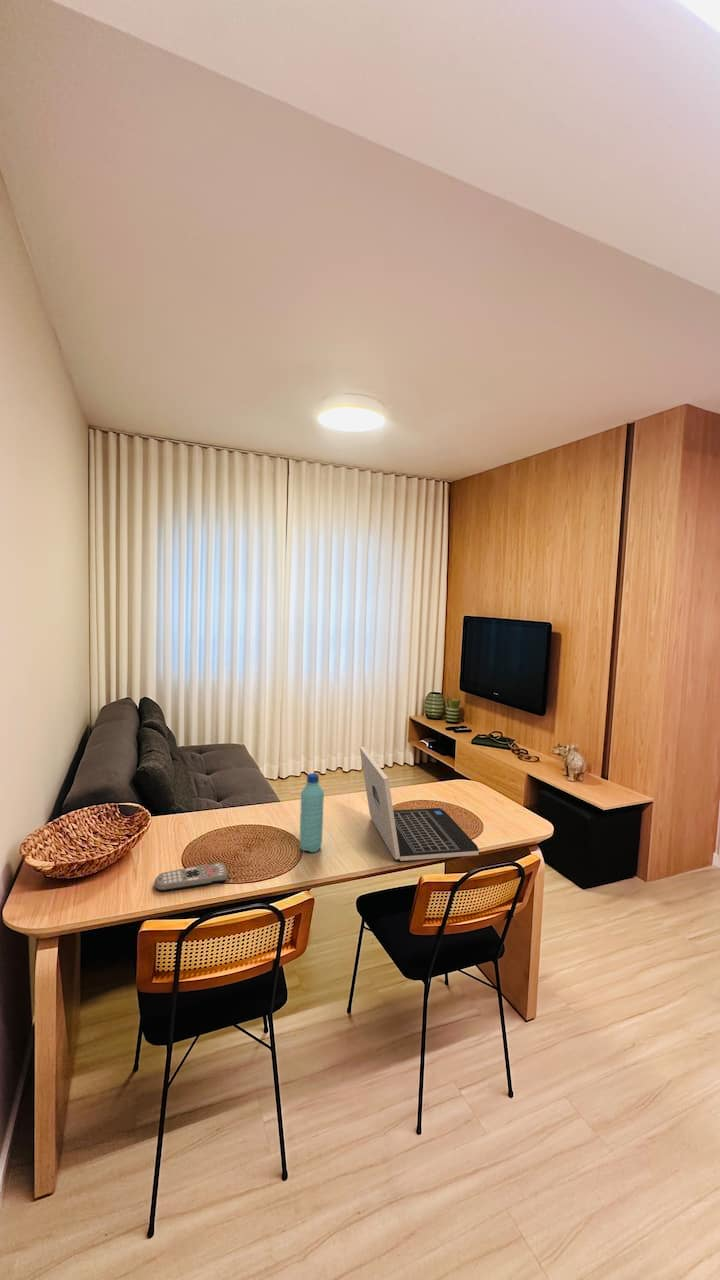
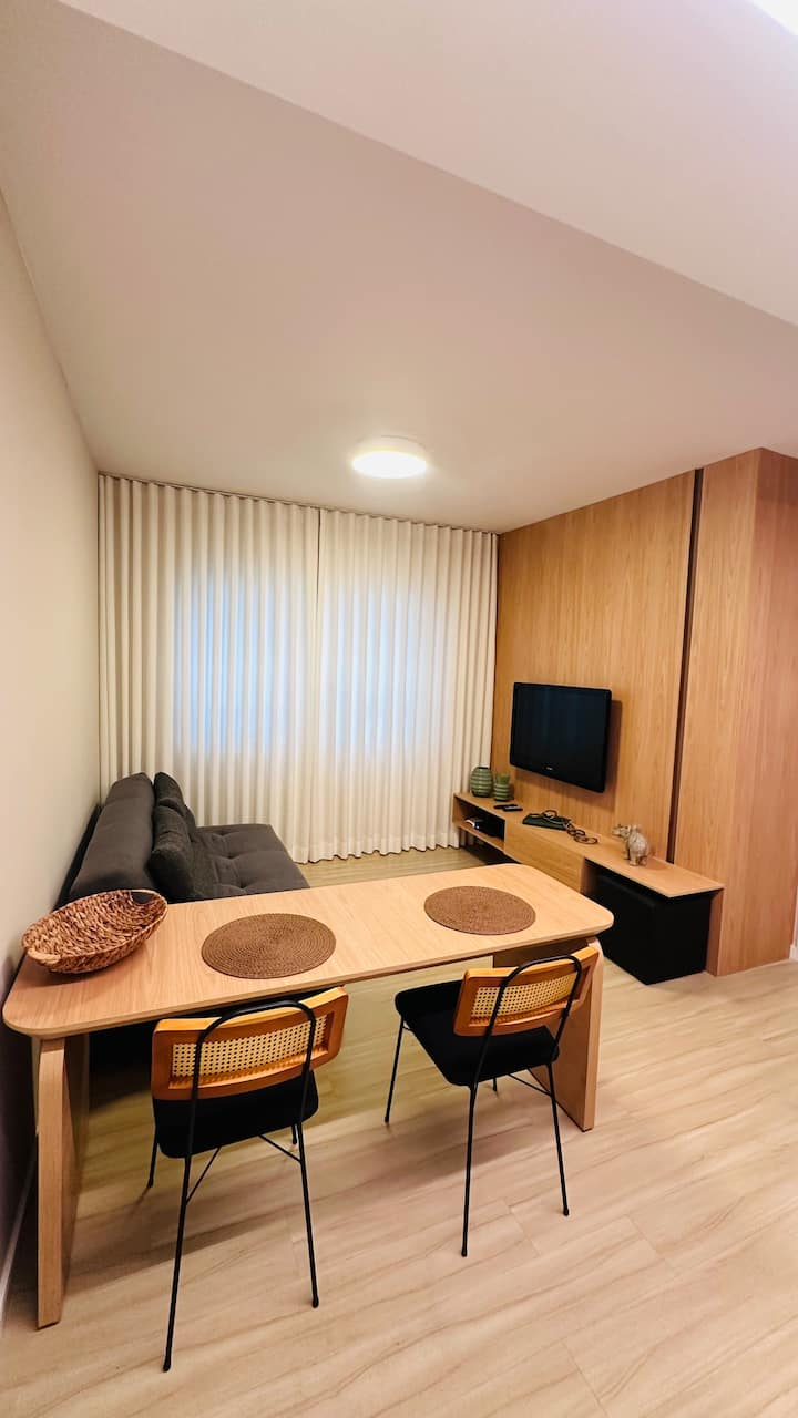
- remote control (191, 877)
- laptop (416, 809)
- water bottle (311, 811)
